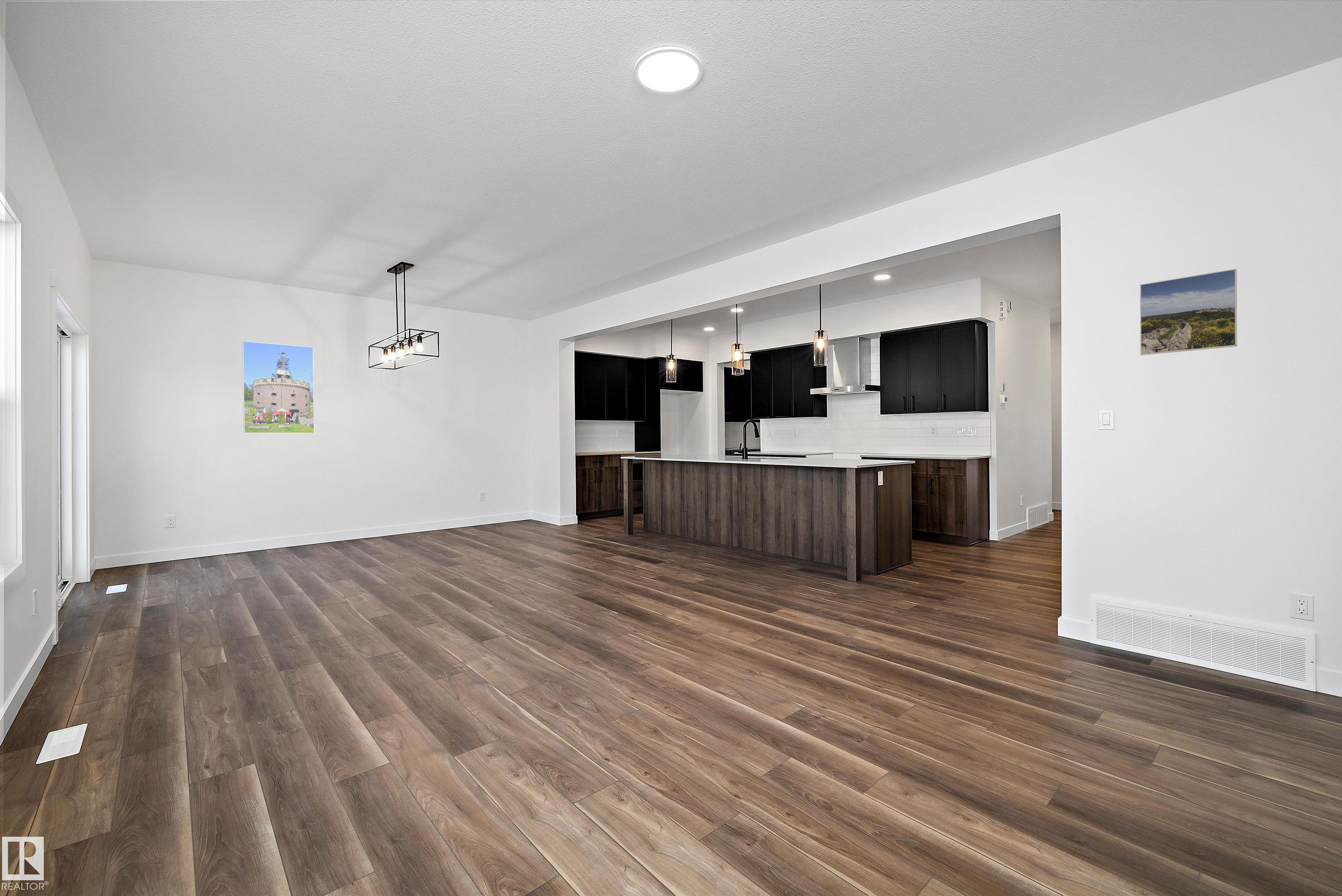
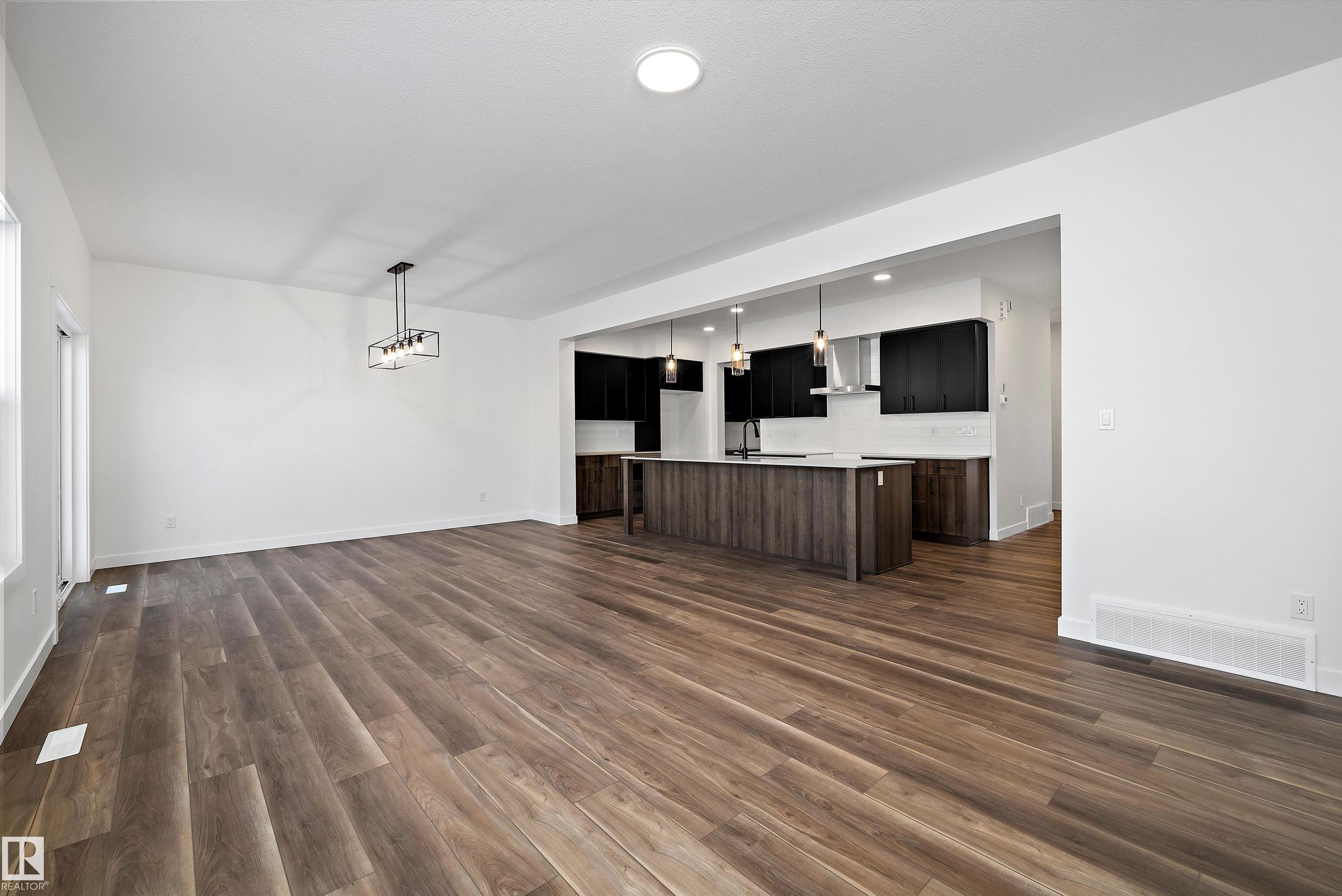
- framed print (1186, 314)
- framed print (279, 389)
